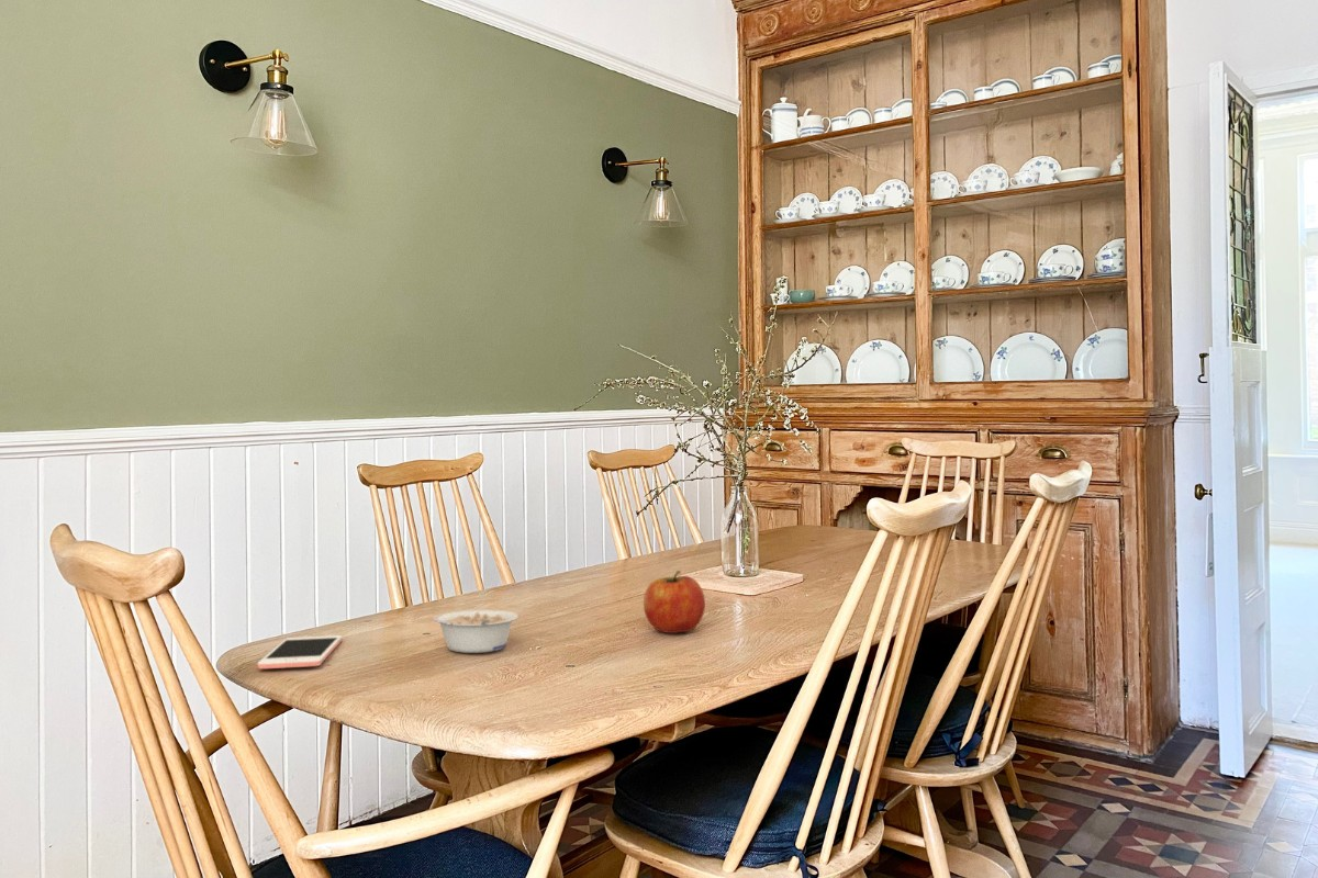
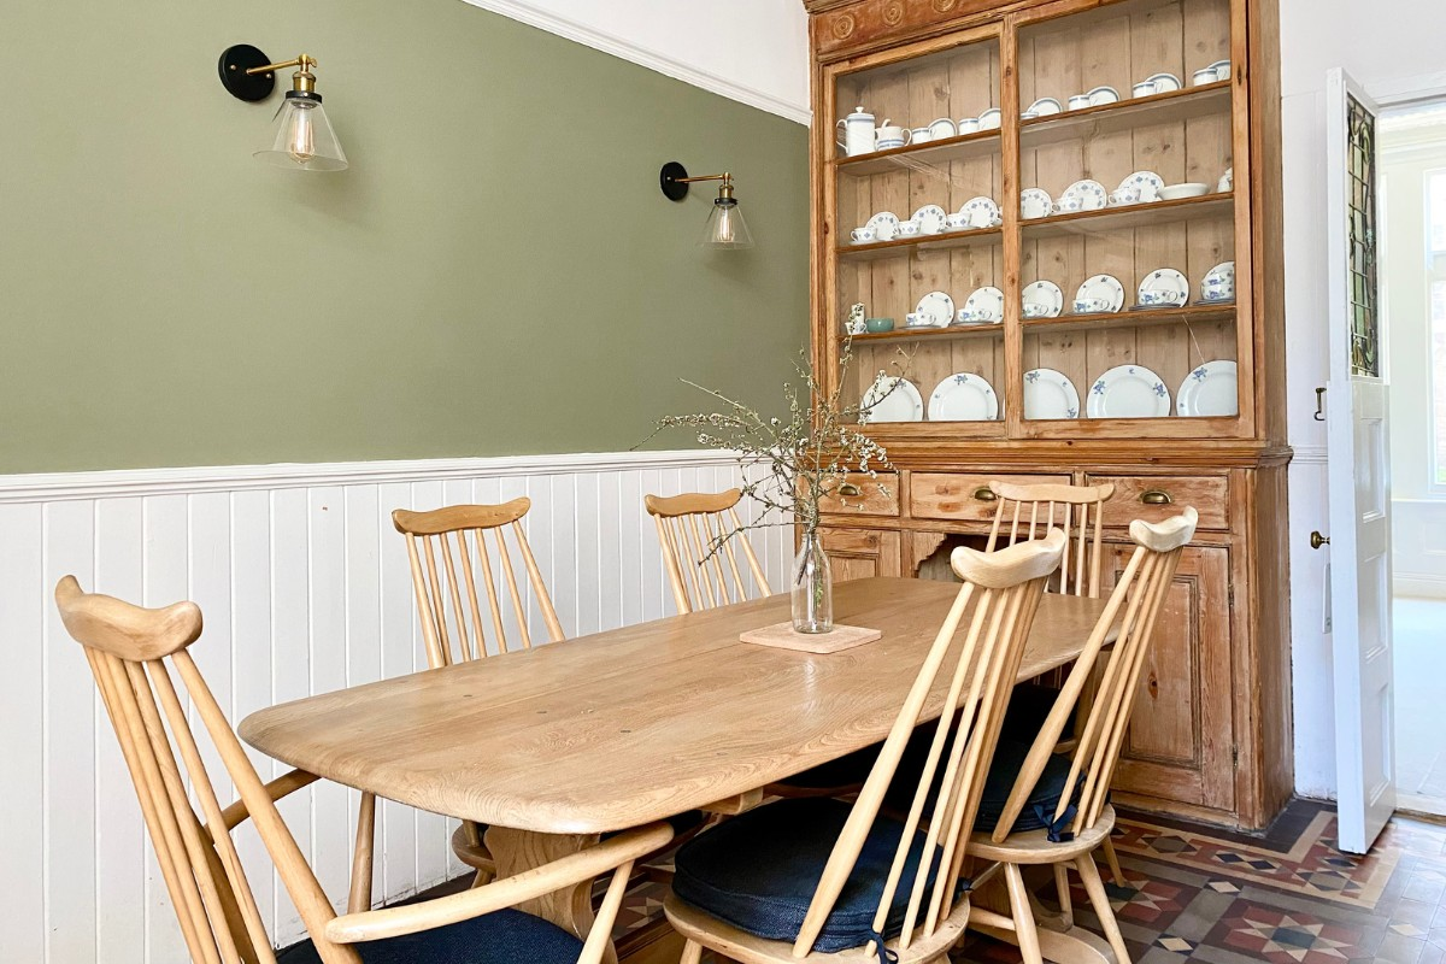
- legume (479, 629)
- cell phone (302, 651)
- fruit (673, 600)
